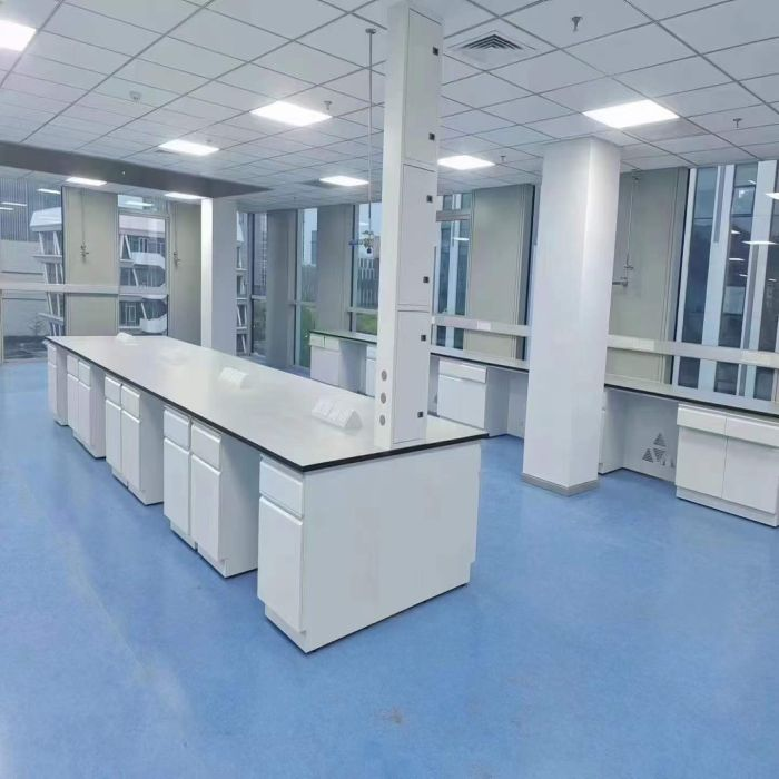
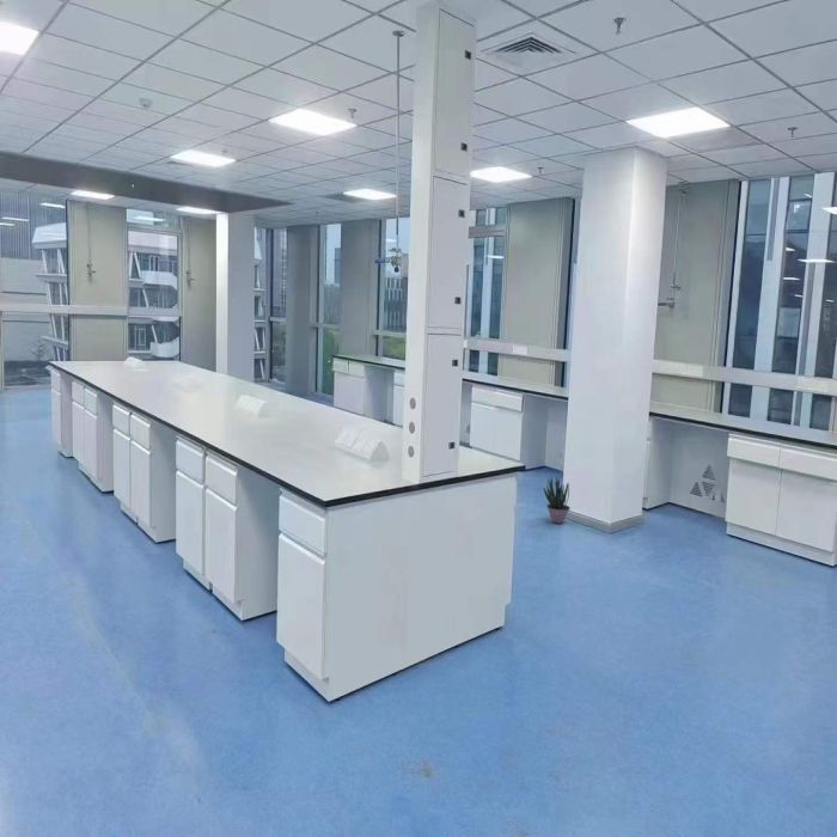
+ potted plant (556, 499)
